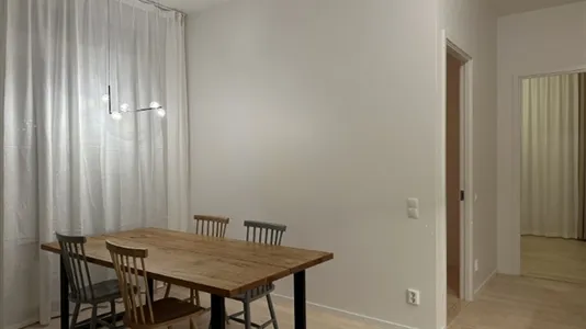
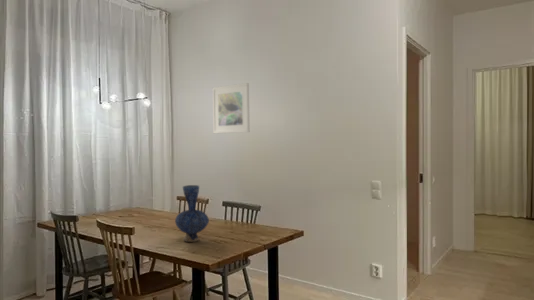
+ vase (192, 213)
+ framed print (230, 109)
